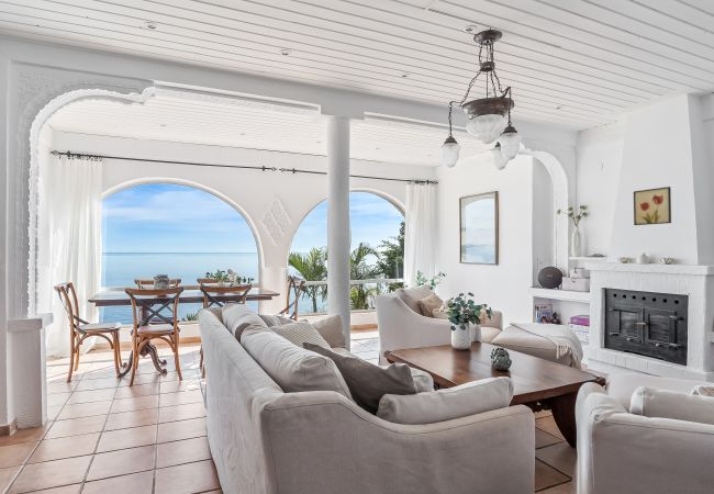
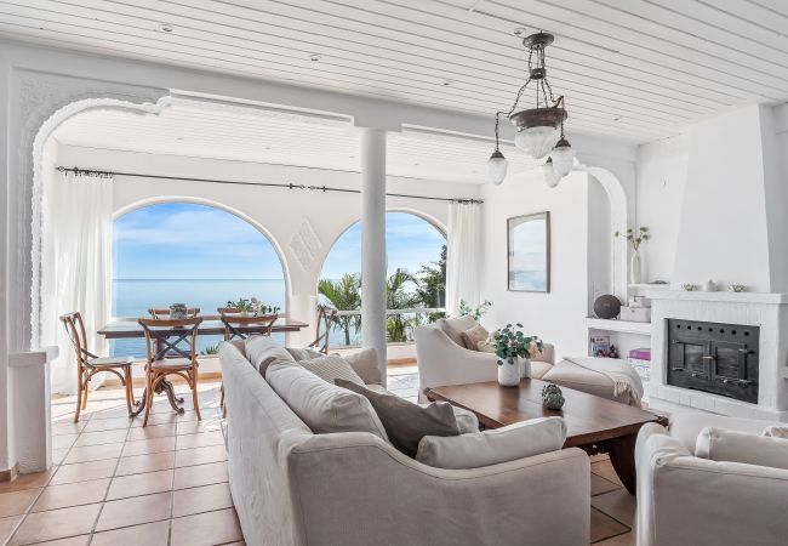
- wall art (651, 206)
